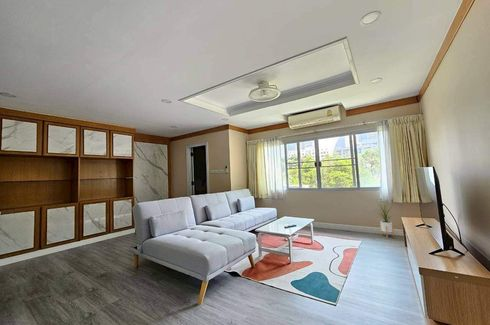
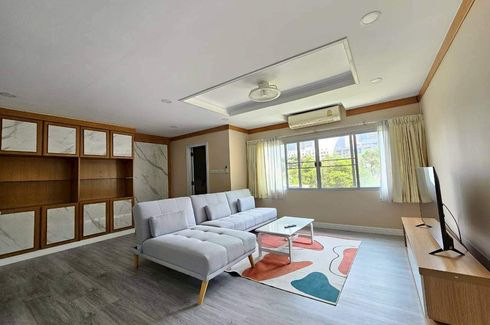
- house plant (386, 217)
